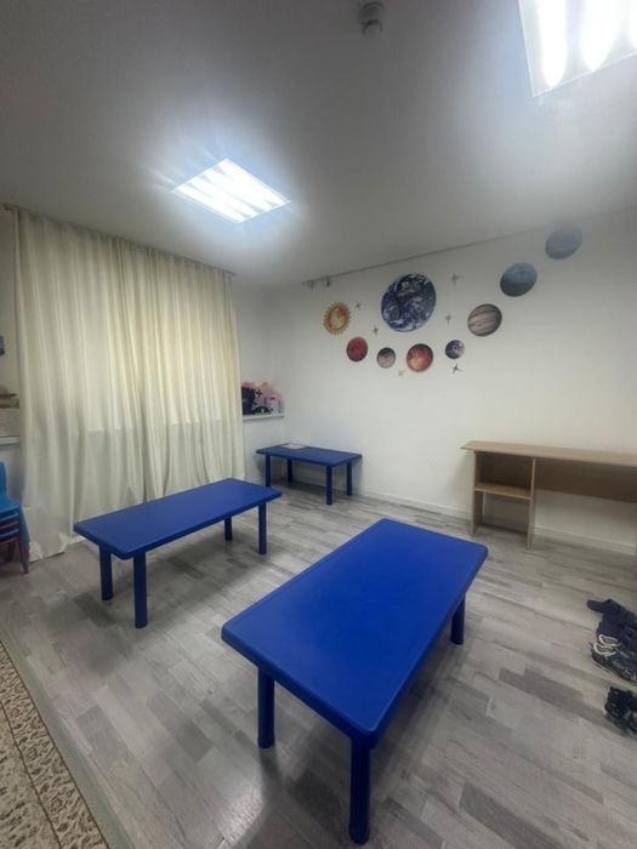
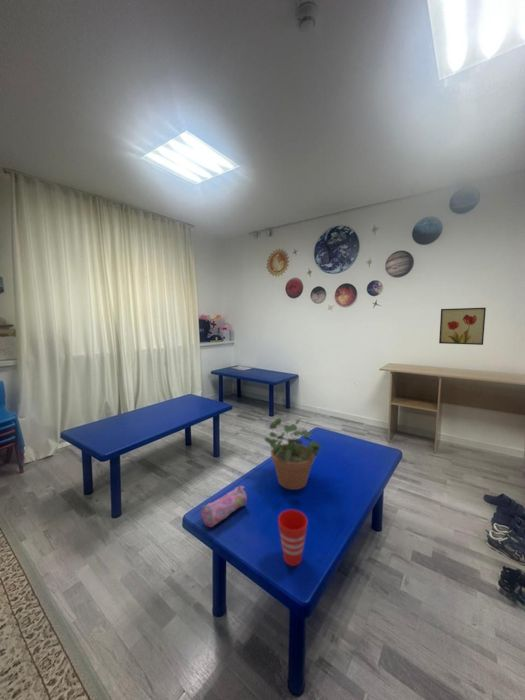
+ potted plant (295, 455)
+ cup (292, 539)
+ pencil case (225, 504)
+ wall art (461, 326)
